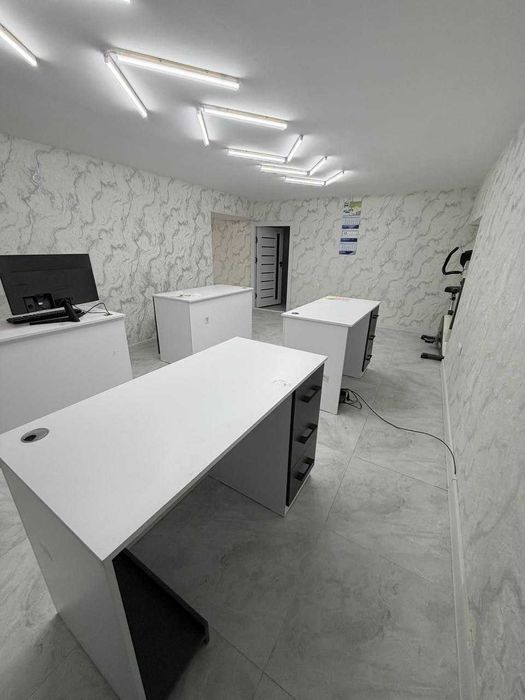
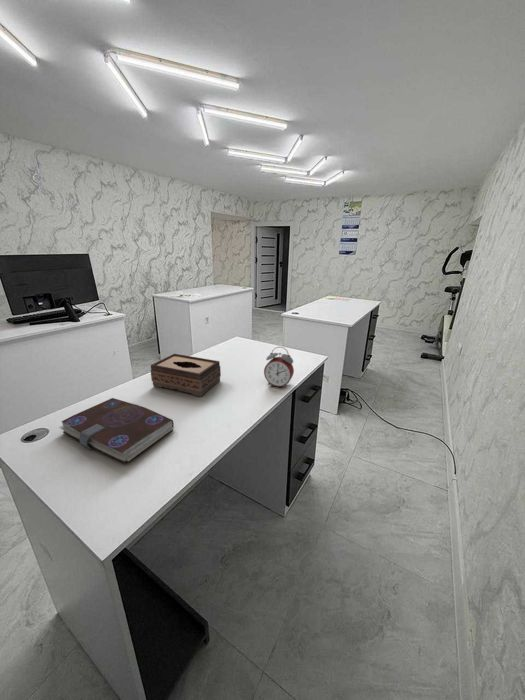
+ tissue box (186, 373)
+ book (118, 424)
+ alarm clock (279, 366)
